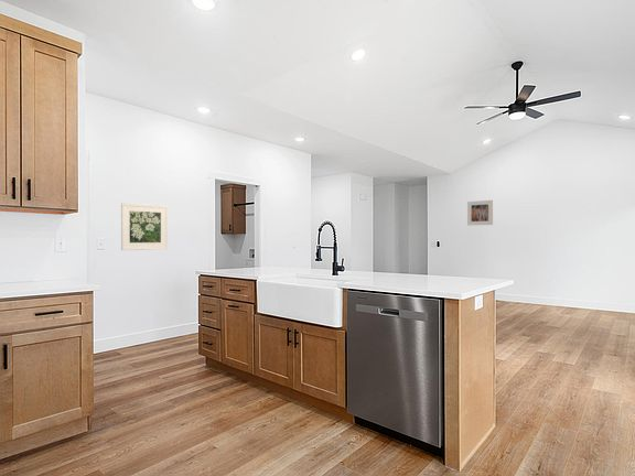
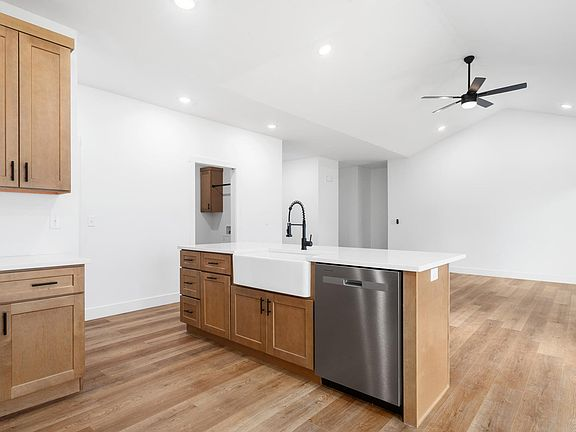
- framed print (480, 213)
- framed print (144, 227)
